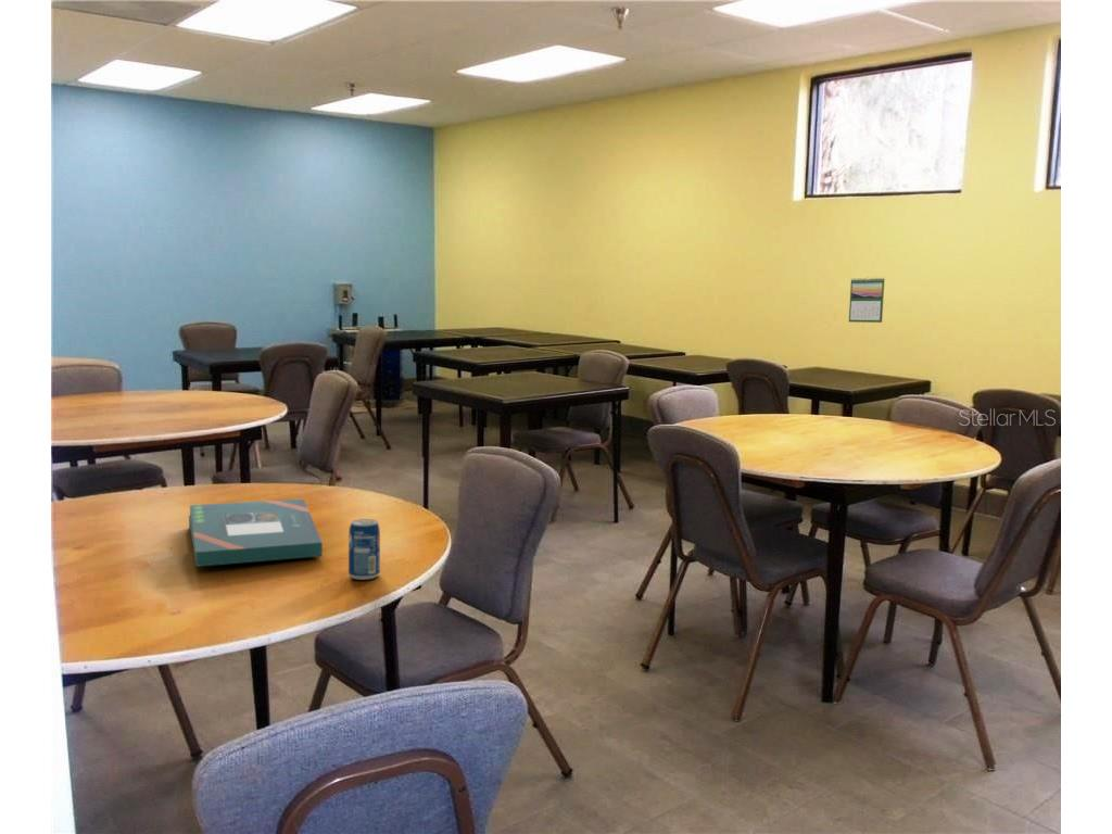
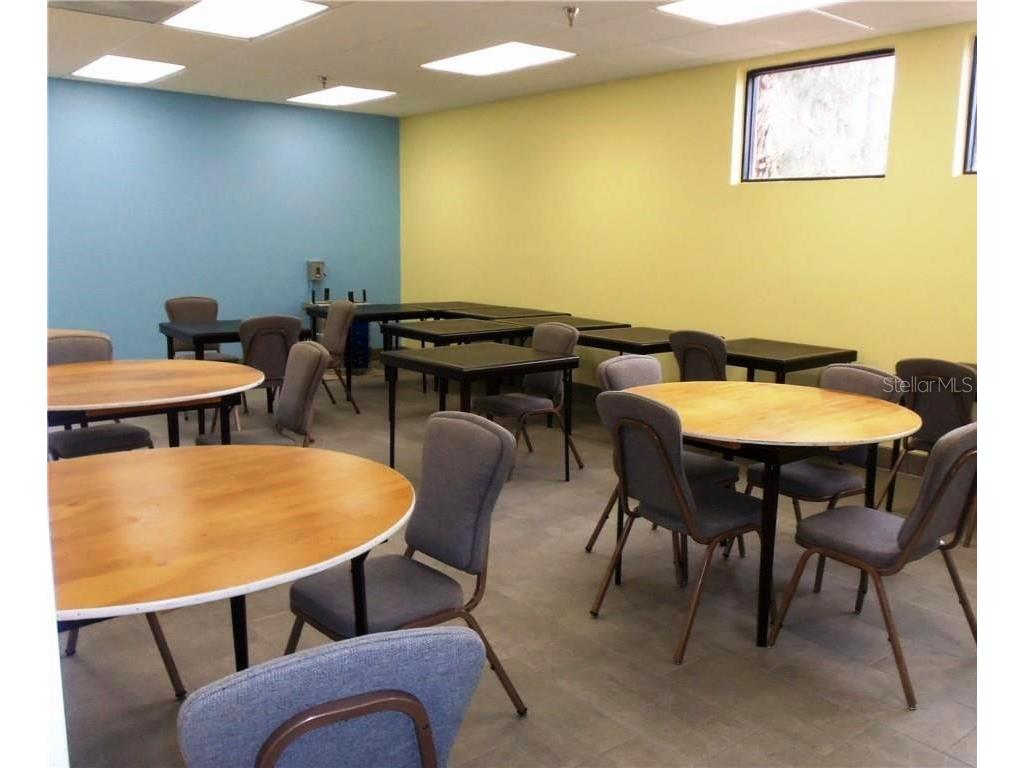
- beverage can (364, 548)
- calendar (865, 300)
- board game (251, 525)
